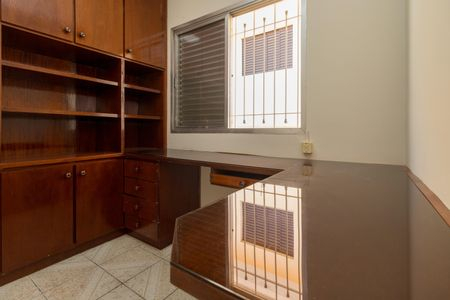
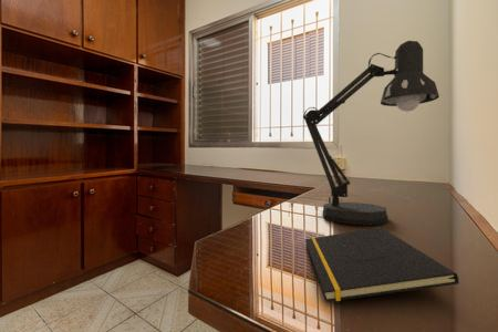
+ desk lamp (382, 104)
+ notepad (360, 255)
